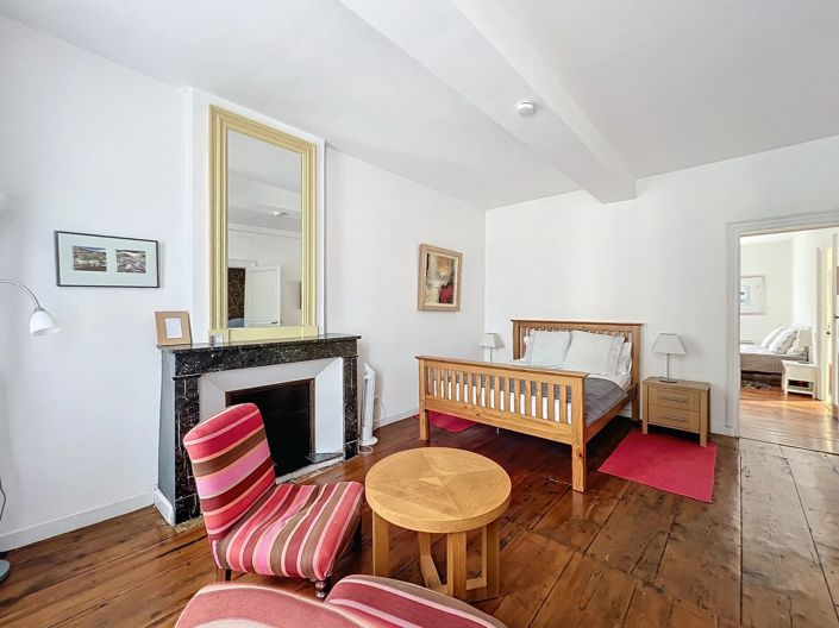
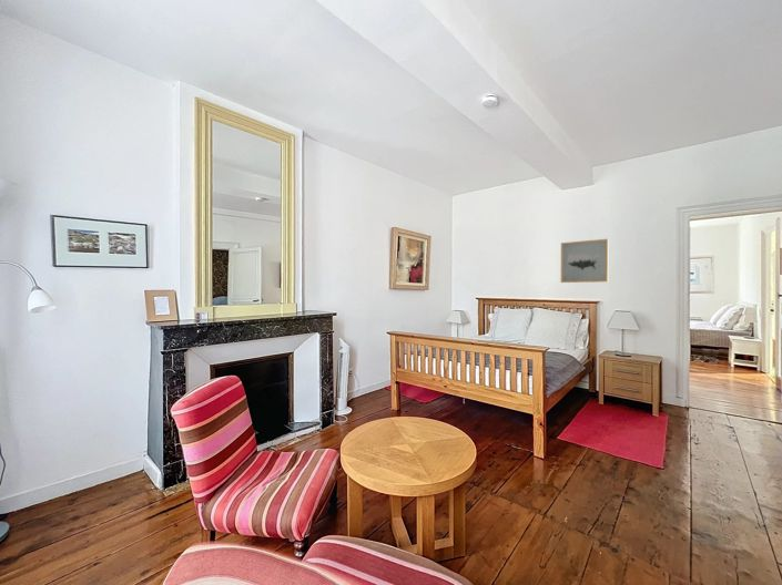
+ wall art (583, 261)
